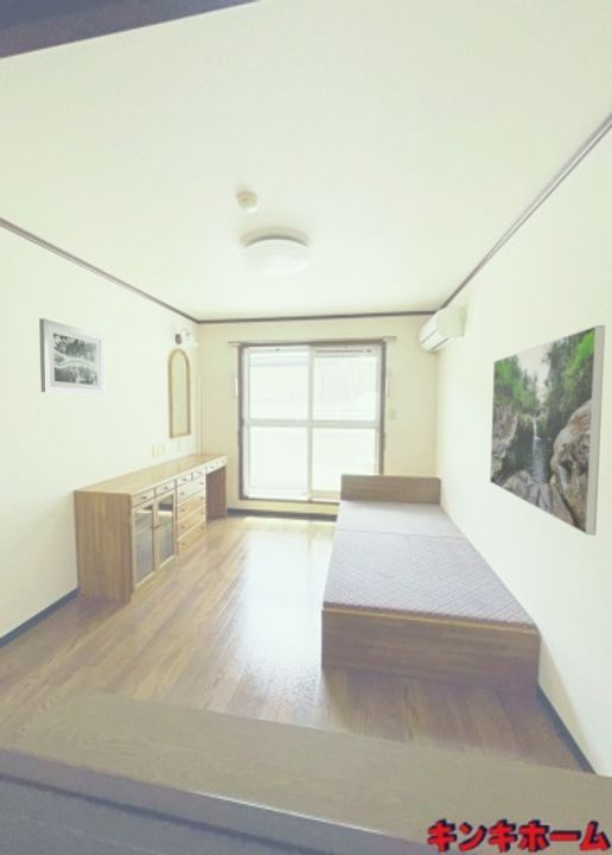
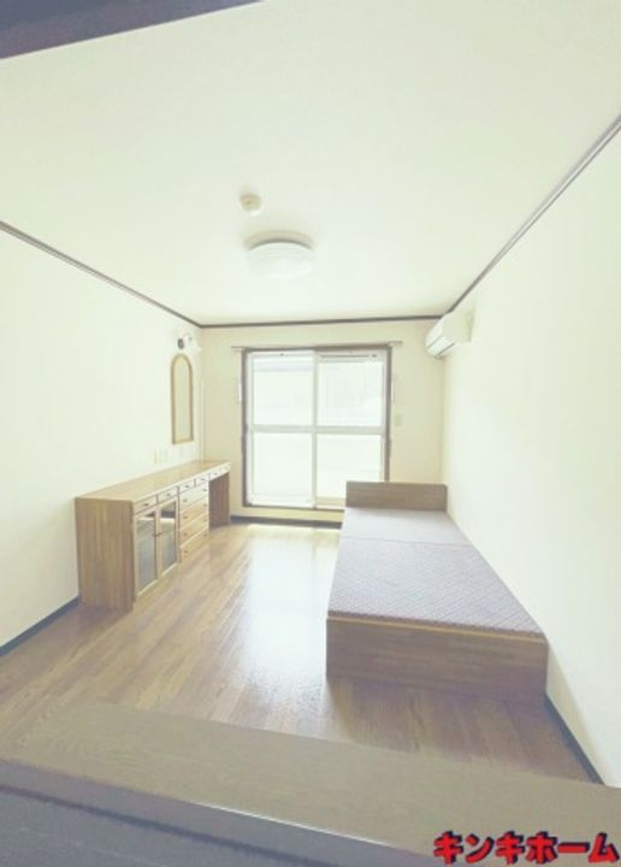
- wall art (75, 361)
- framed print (531, 425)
